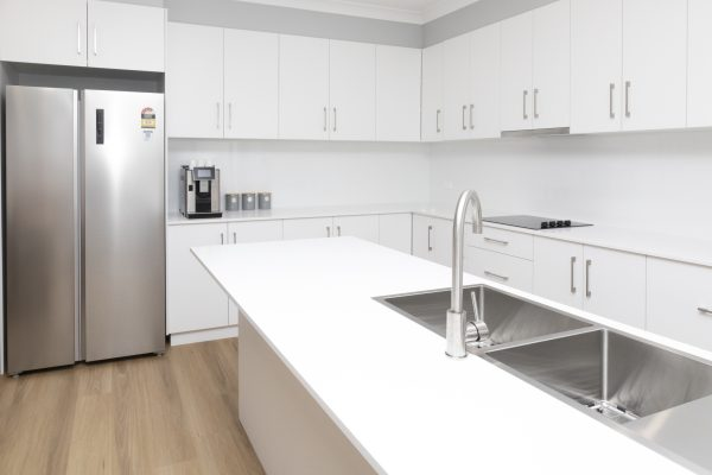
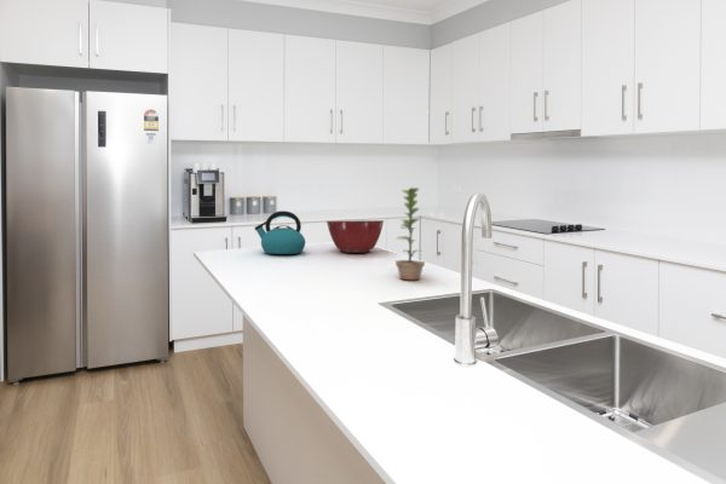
+ mixing bowl (355, 236)
+ kettle (280, 231)
+ plant (410, 234)
